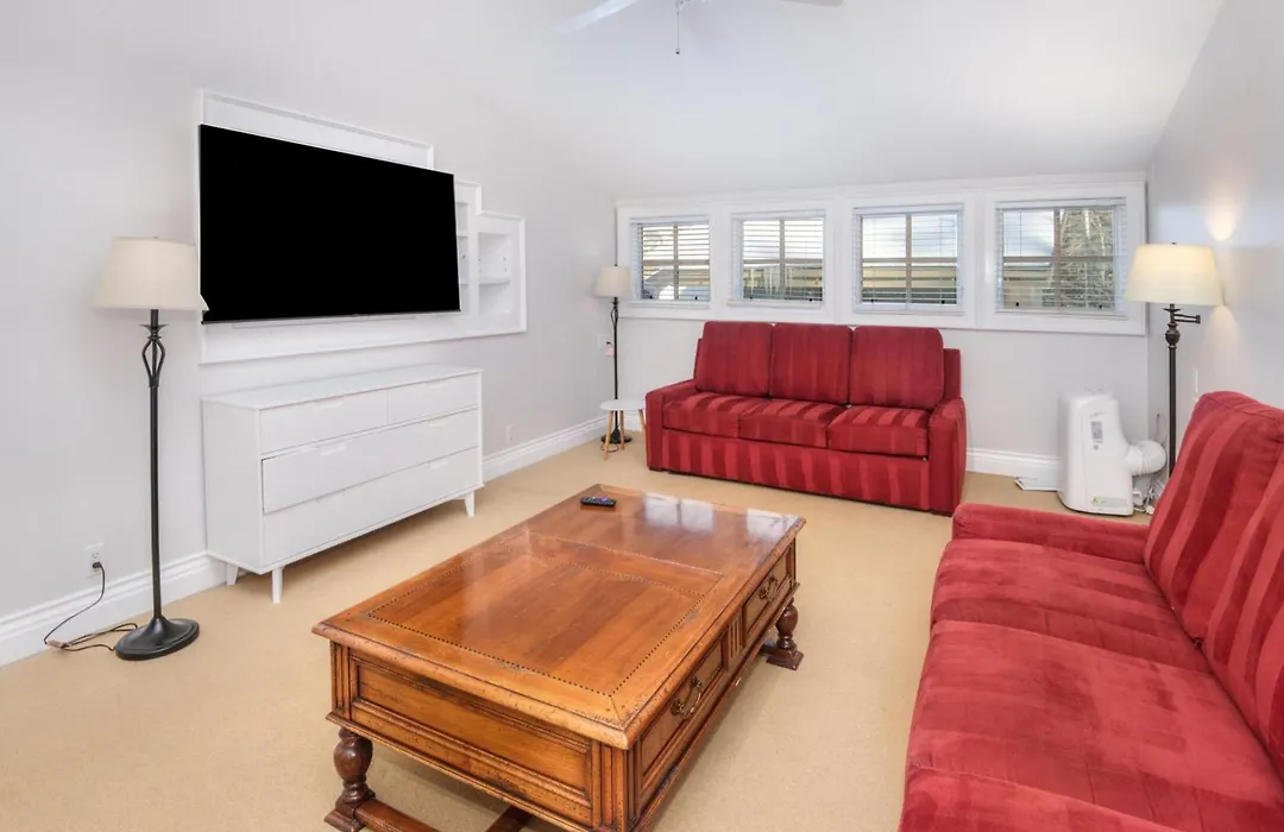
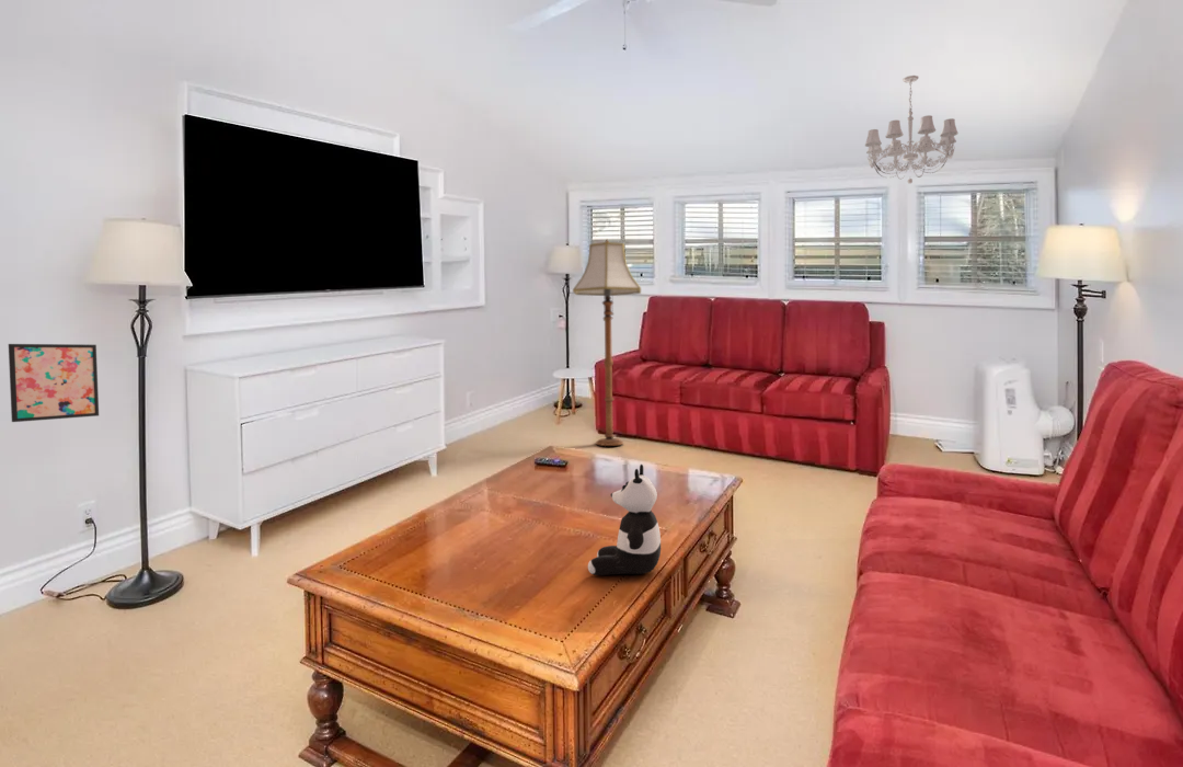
+ wall art (55, 381)
+ chandelier (910, 130)
+ stuffed animal (624, 518)
+ floor lamp (608, 341)
